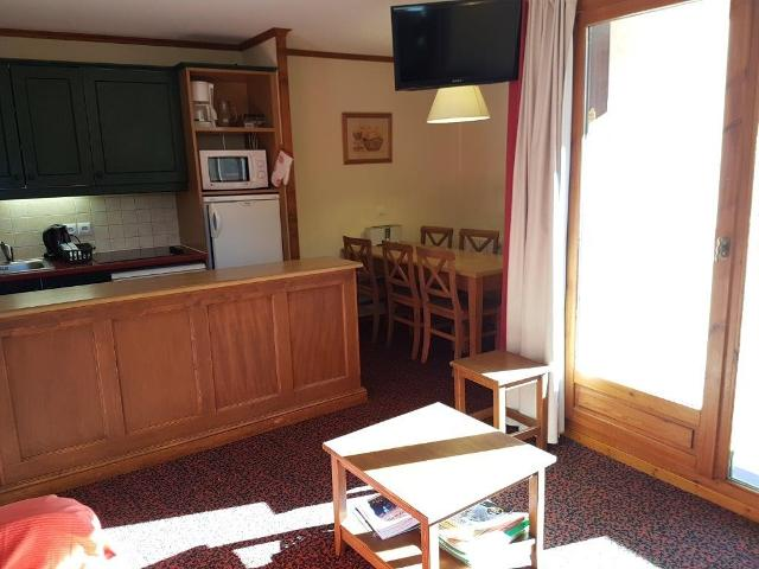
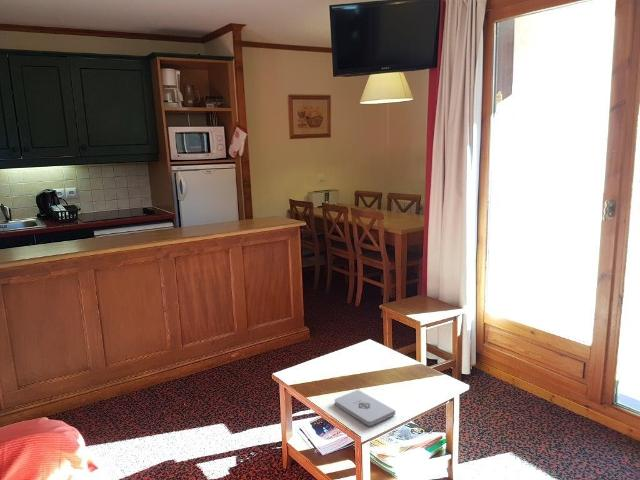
+ notepad (363, 406)
